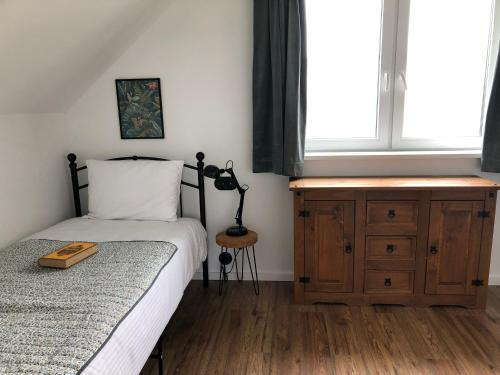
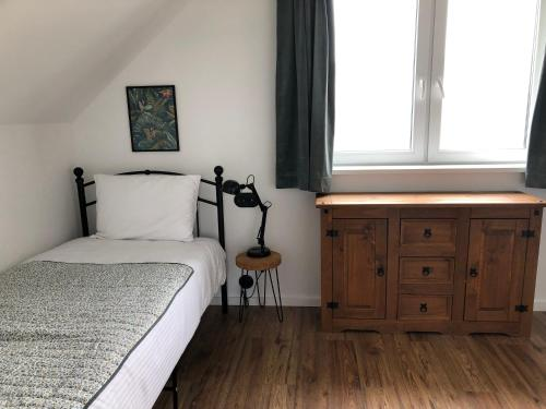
- hardback book (69, 254)
